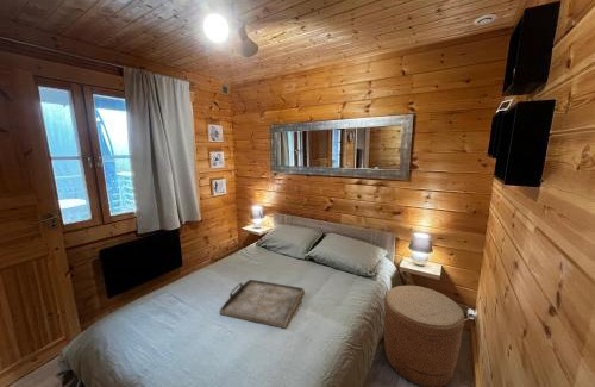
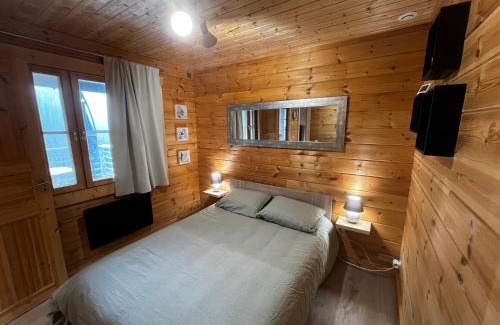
- serving tray (264, 297)
- basket (419, 332)
